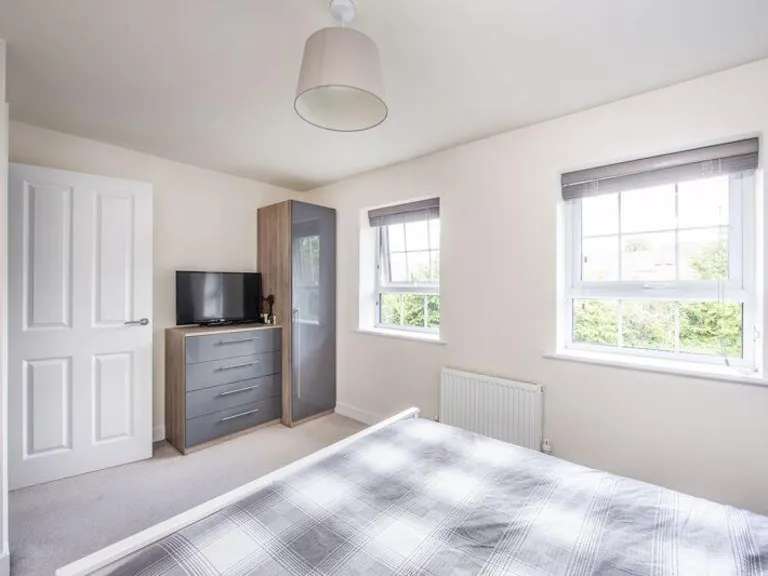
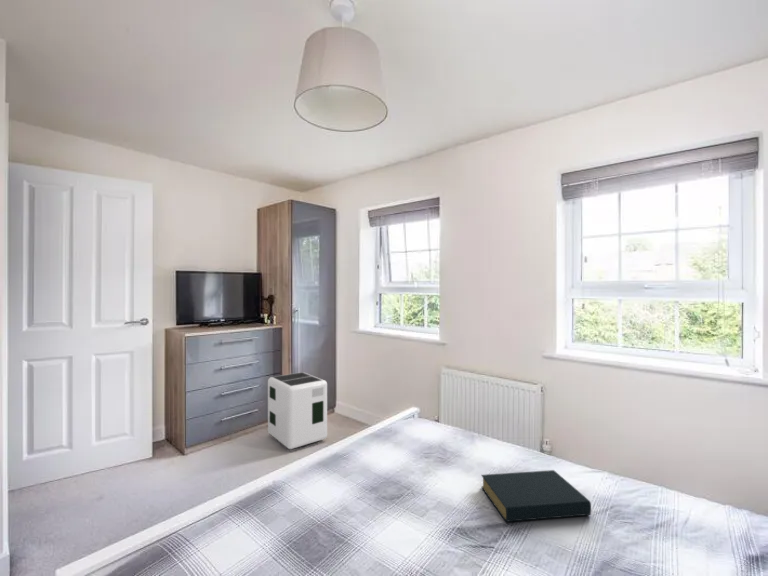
+ air purifier (297, 408)
+ hardback book (532, 494)
